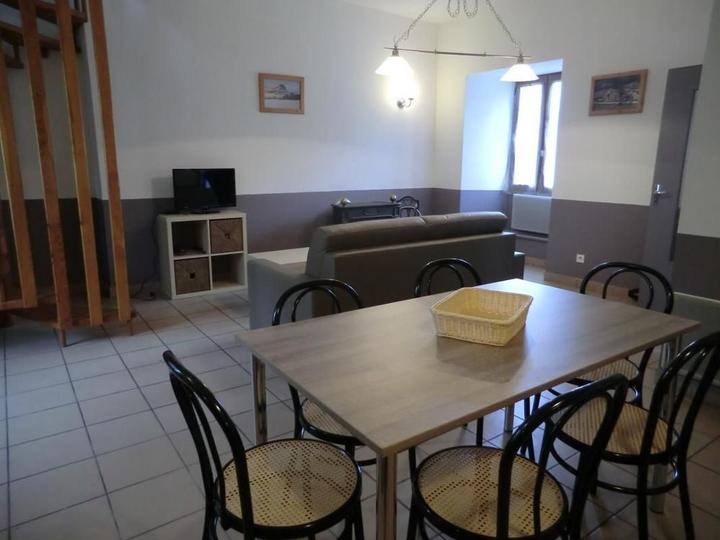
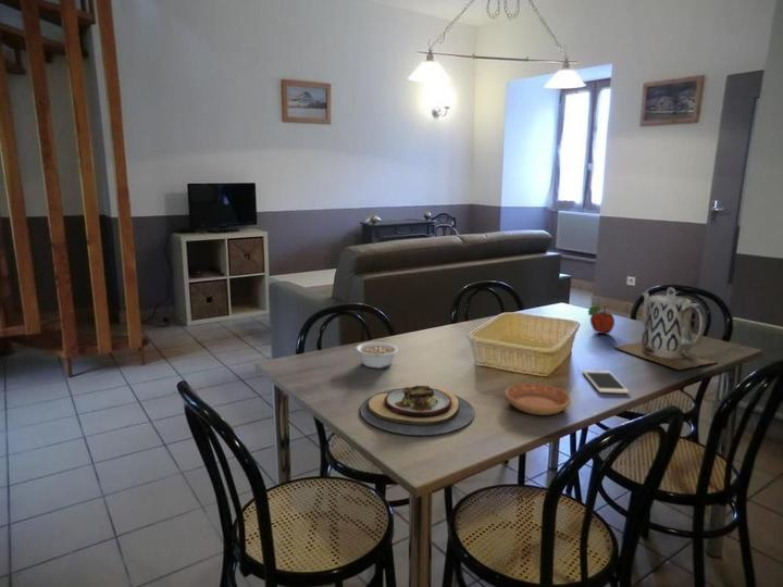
+ plate (417, 397)
+ teapot (667, 321)
+ legume (377, 354)
+ saucer (536, 399)
+ fruit (600, 319)
+ cell phone (604, 380)
